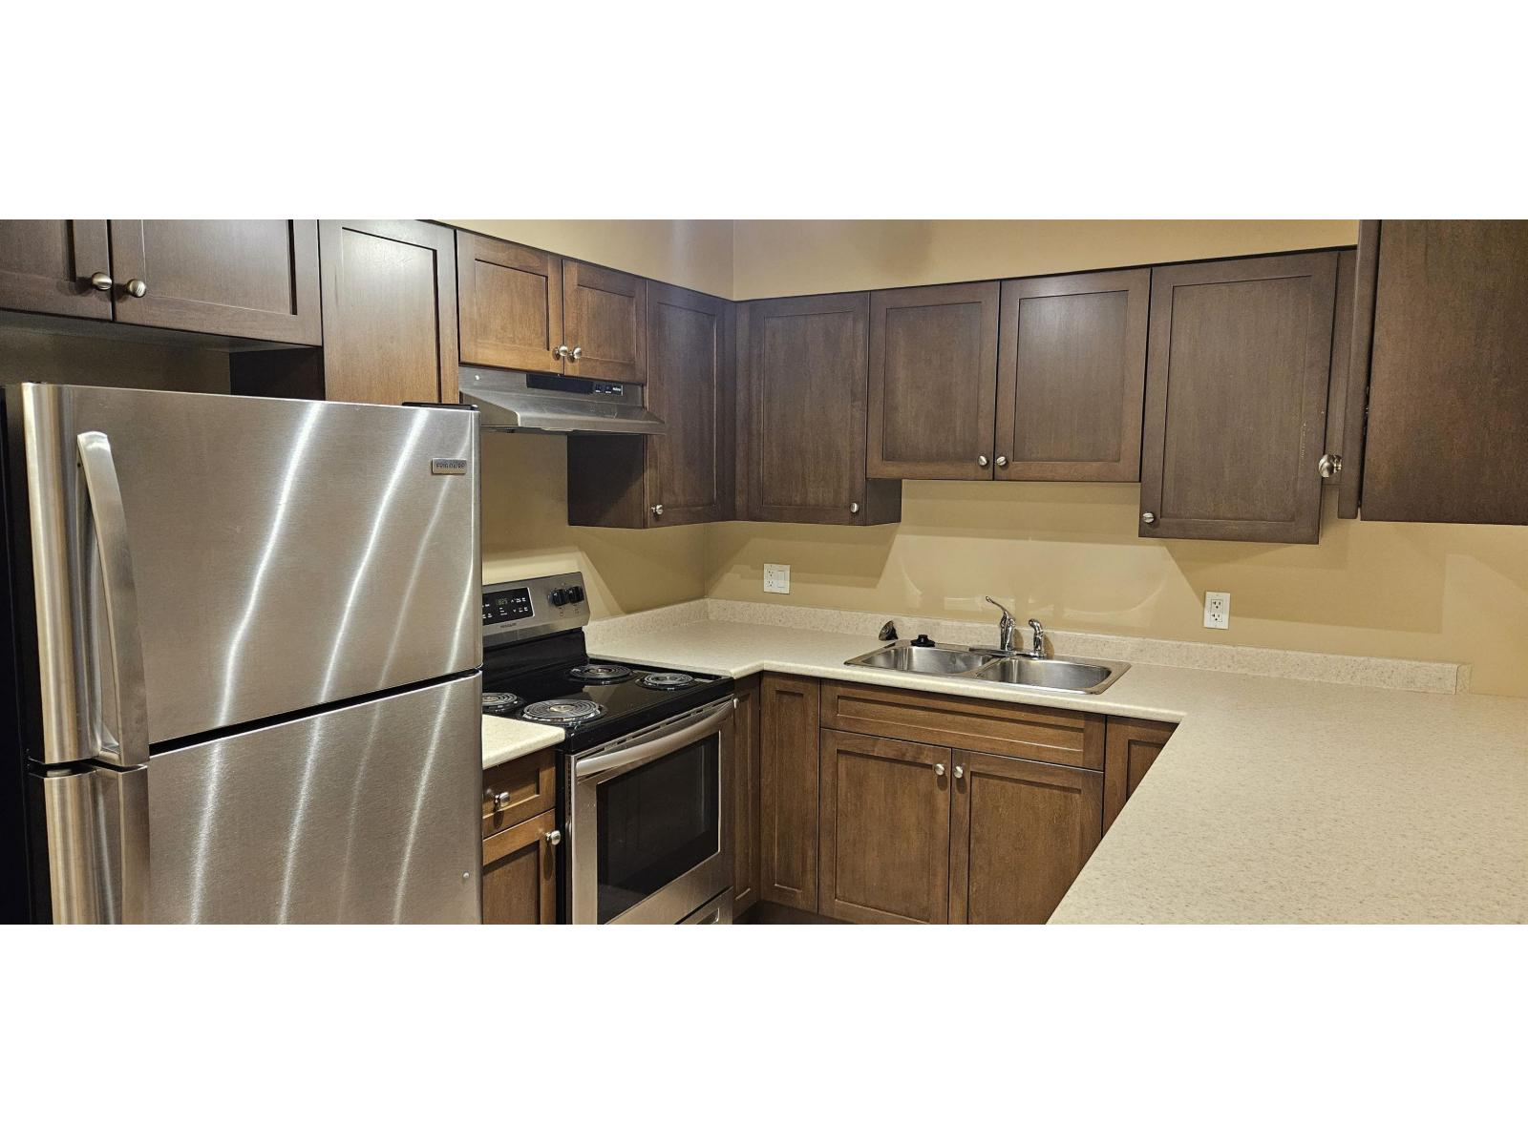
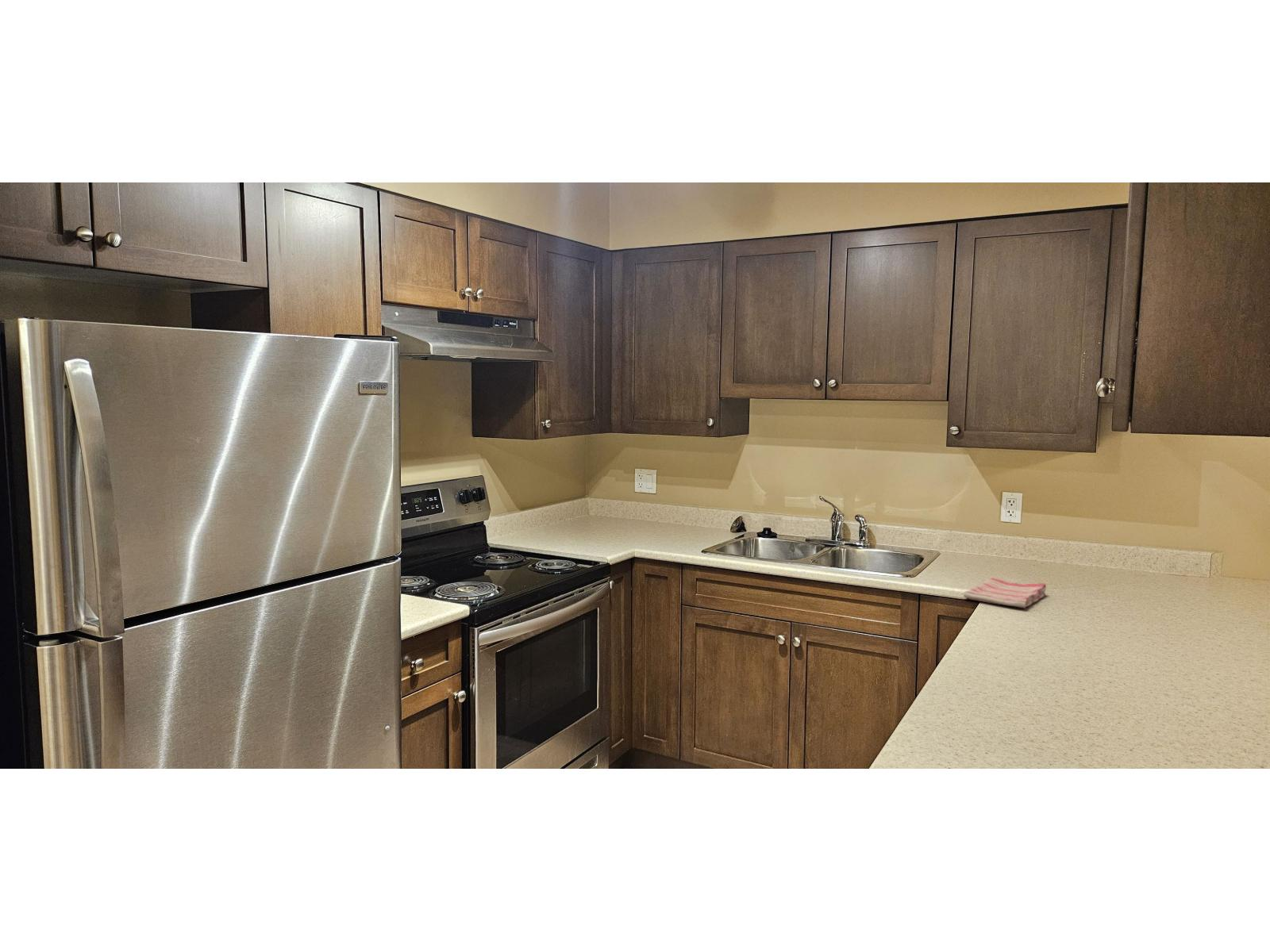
+ dish towel (1005, 590)
